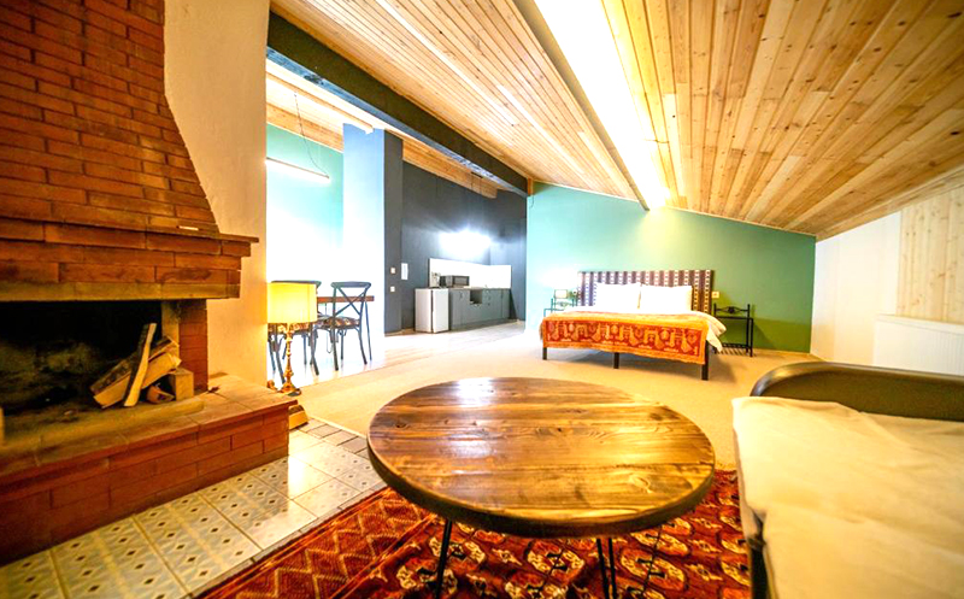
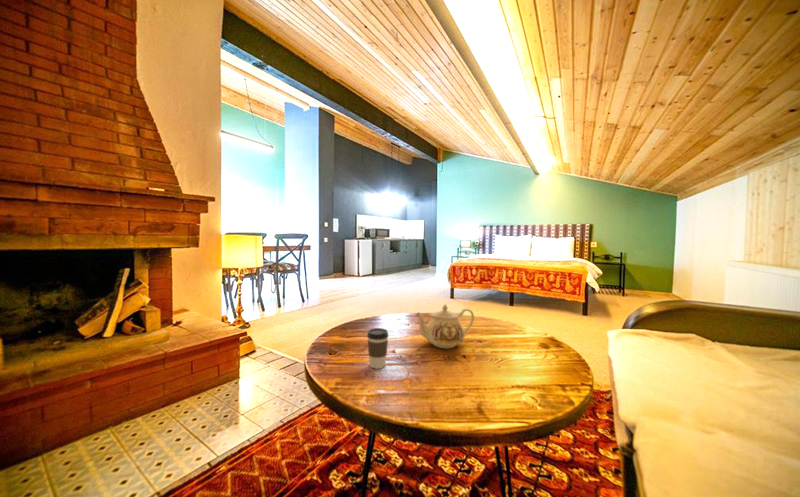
+ coffee cup (377, 348)
+ teapot (444, 324)
